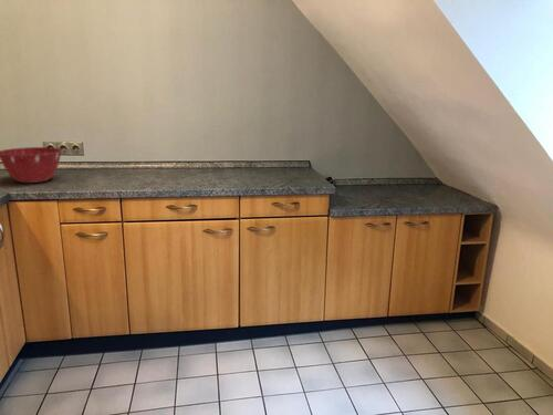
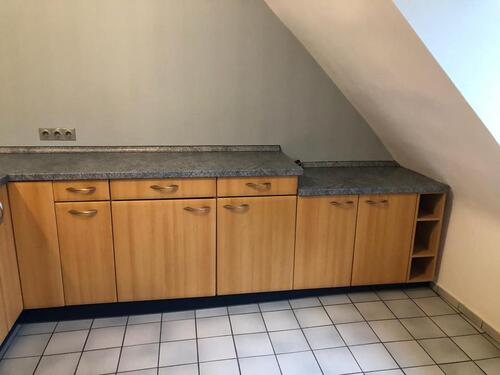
- mixing bowl (31, 165)
